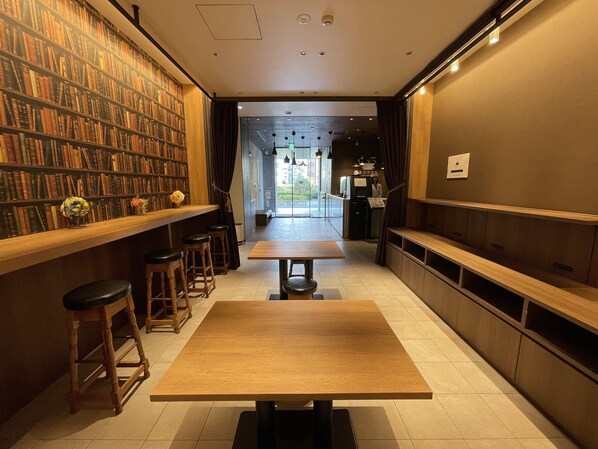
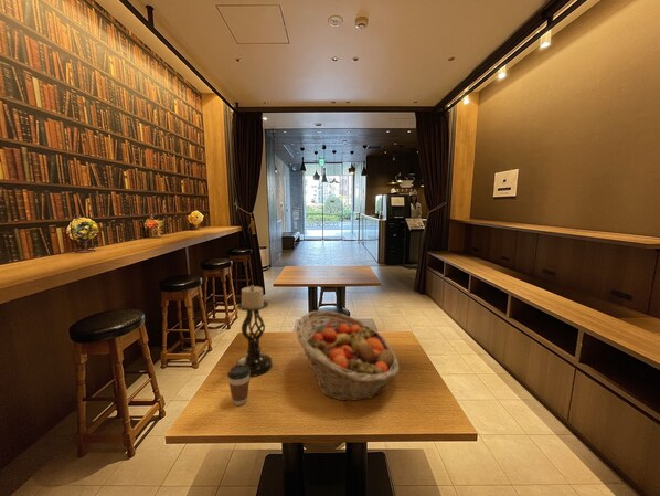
+ candle holder (253, 326)
+ coffee cup (238, 384)
+ fruit basket (345, 349)
